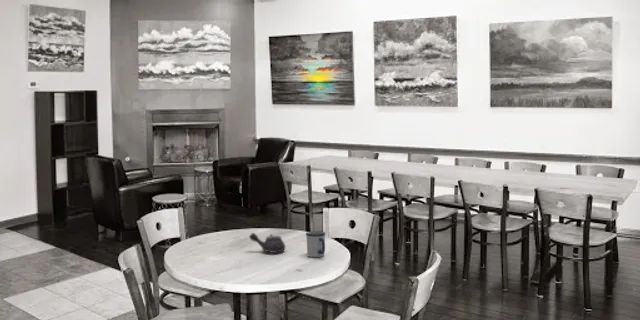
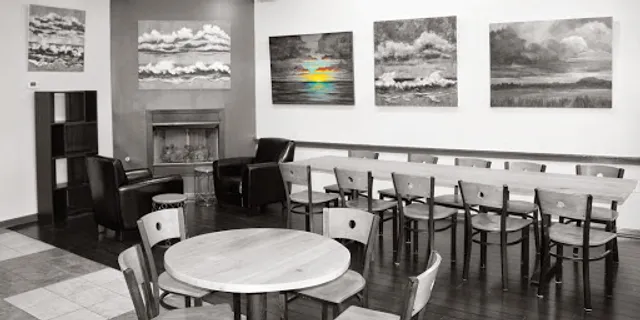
- mug (316, 244)
- teapot (267, 241)
